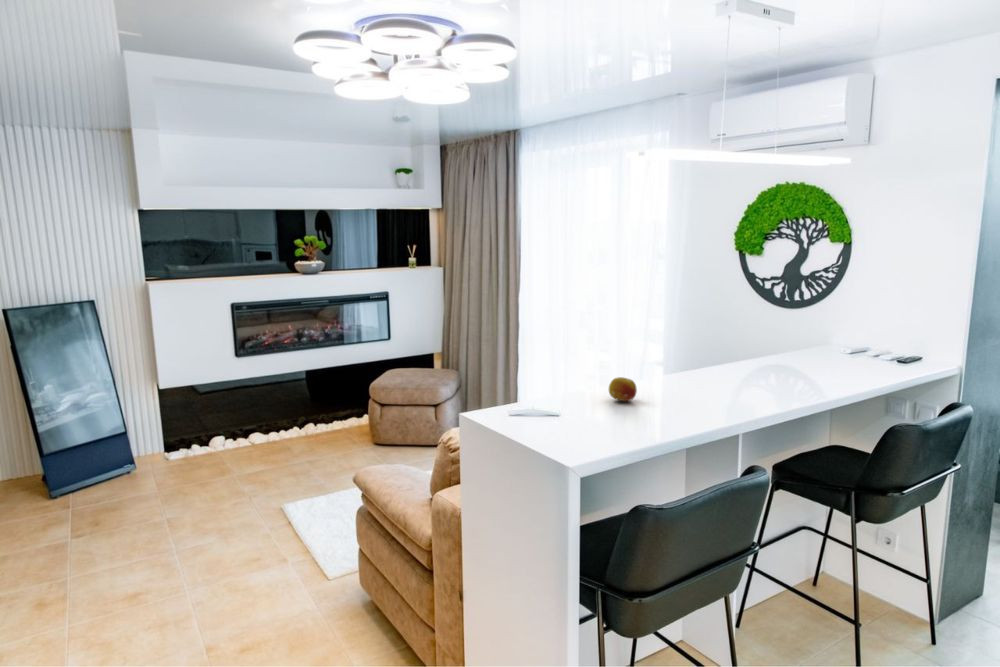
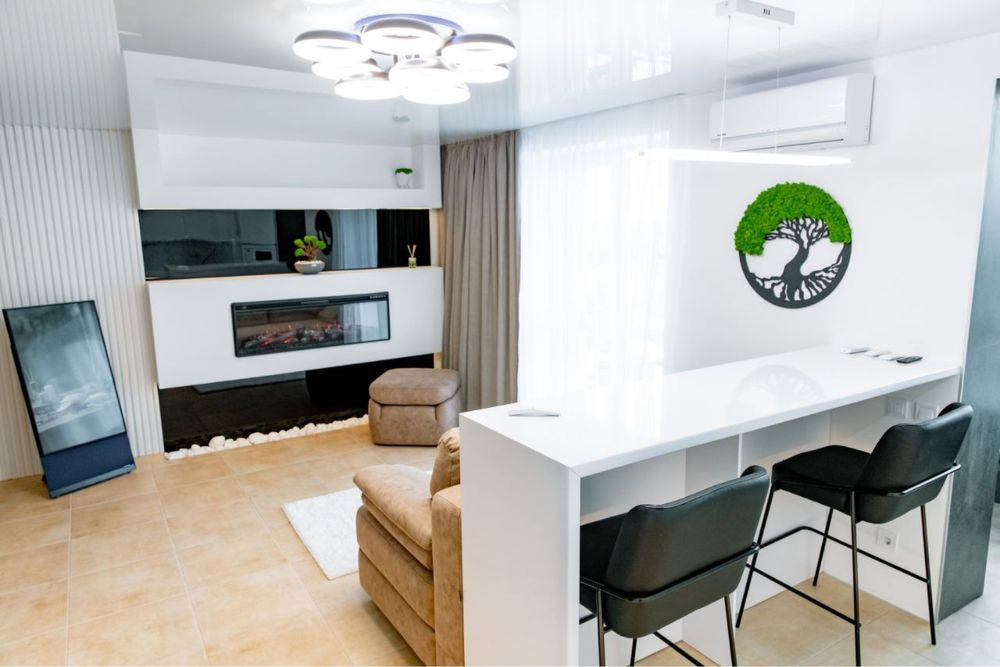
- fruit (622, 389)
